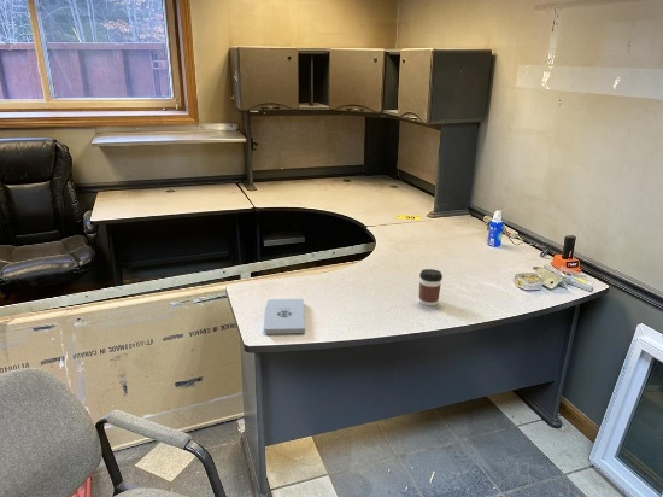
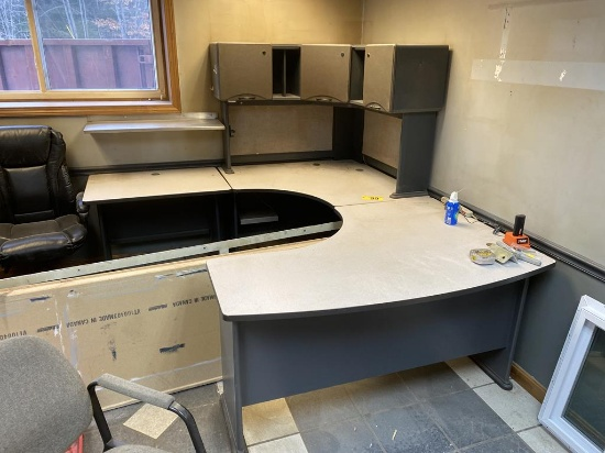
- notepad (284, 315)
- coffee cup (429, 286)
